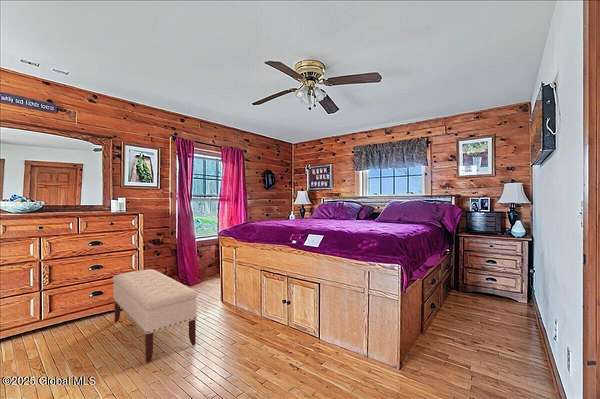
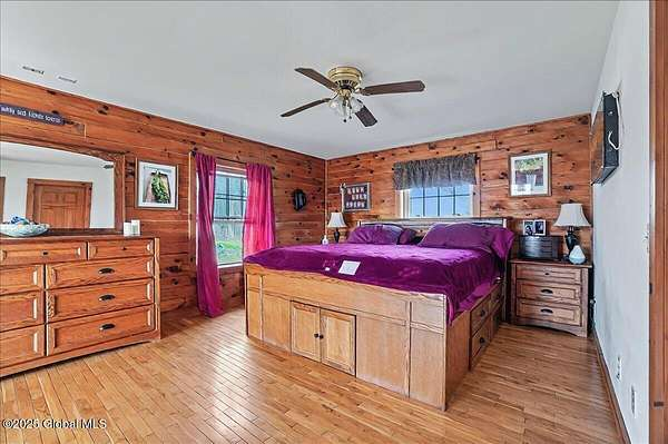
- bench (151, 306)
